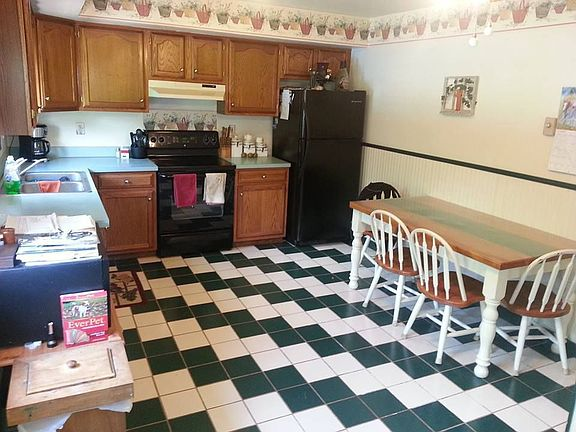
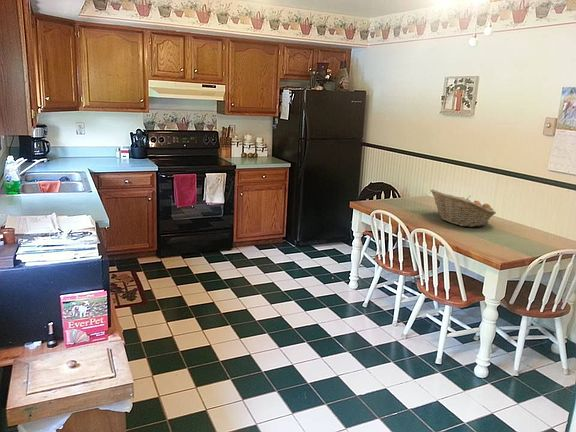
+ fruit basket (461, 206)
